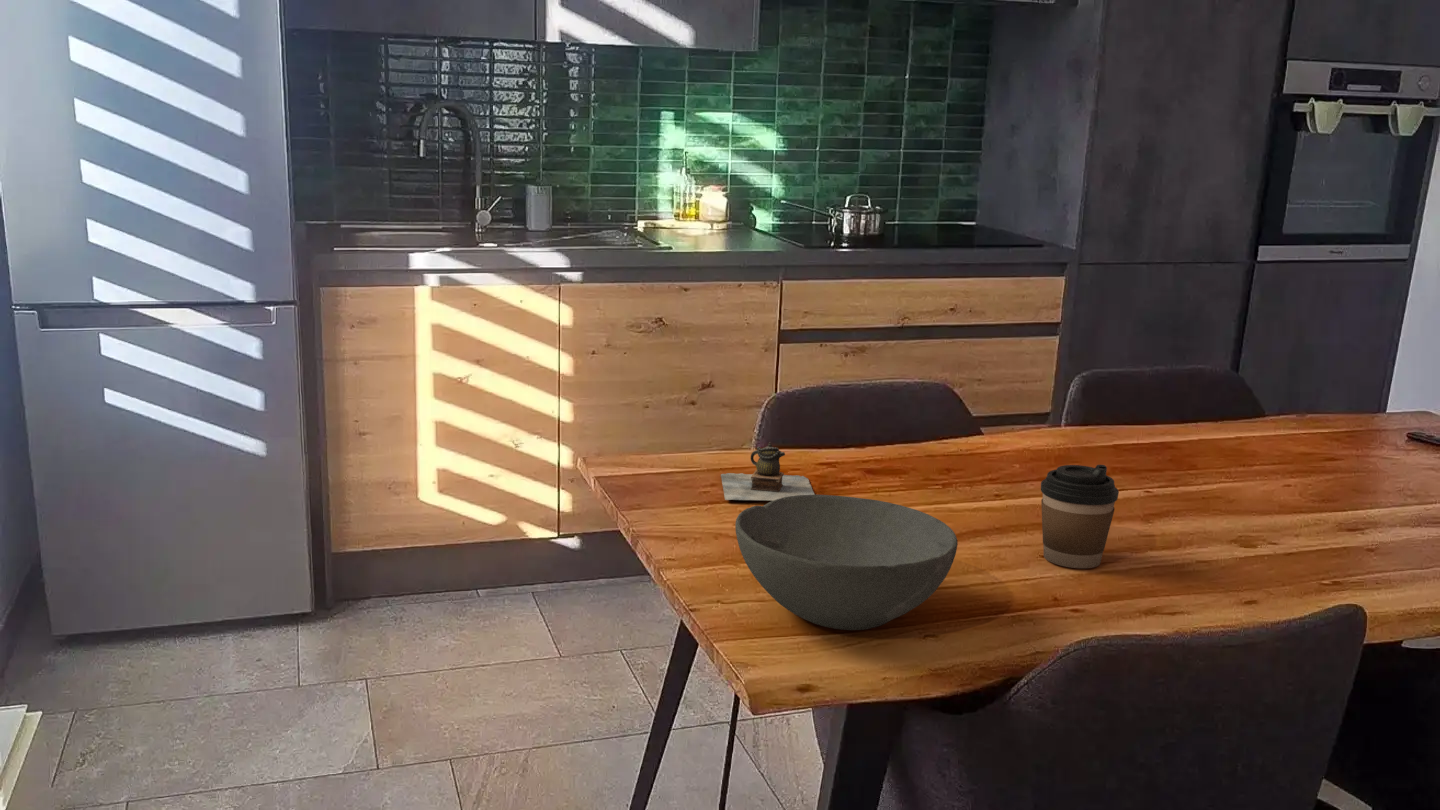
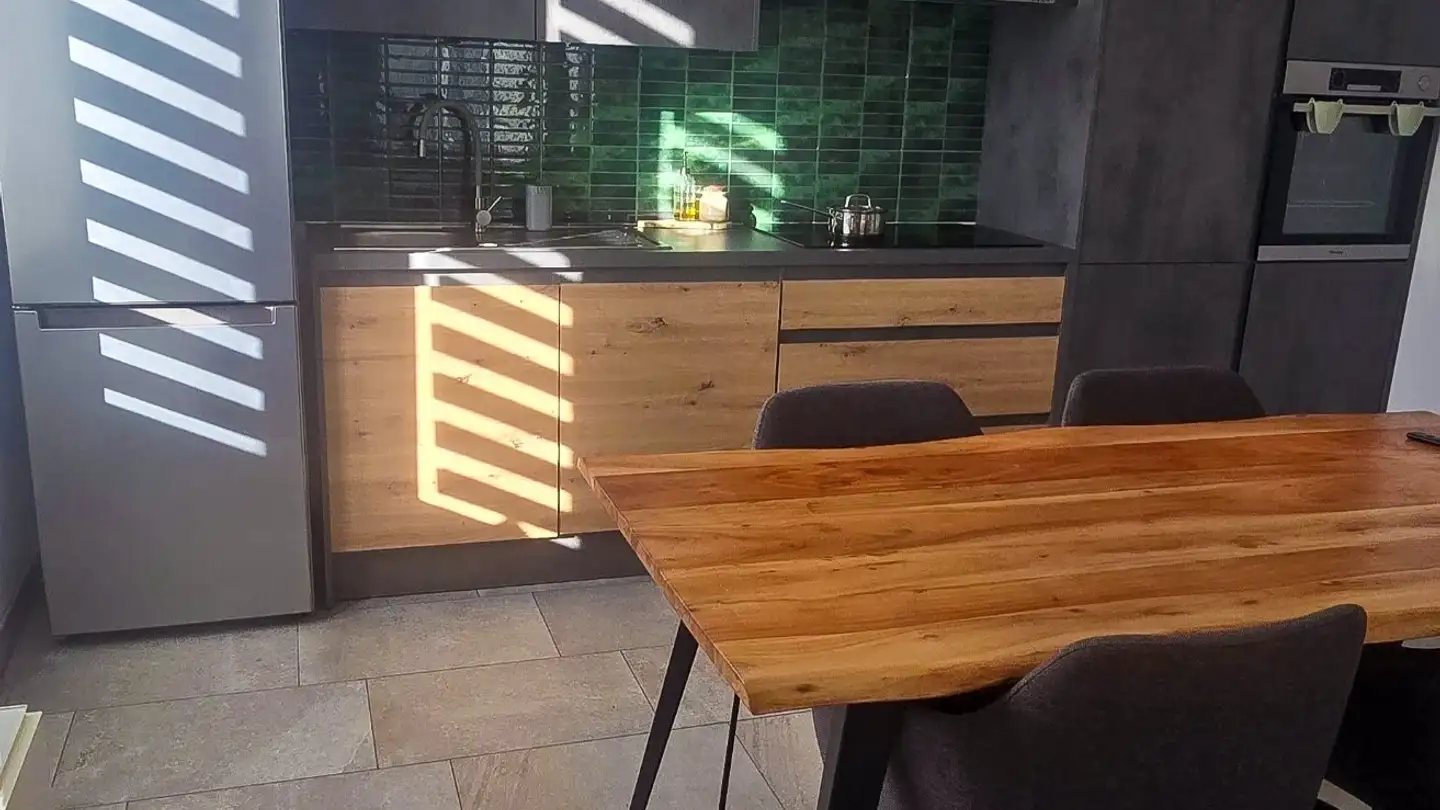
- coffee cup (1076, 512)
- teapot (768, 465)
- bowl (842, 569)
